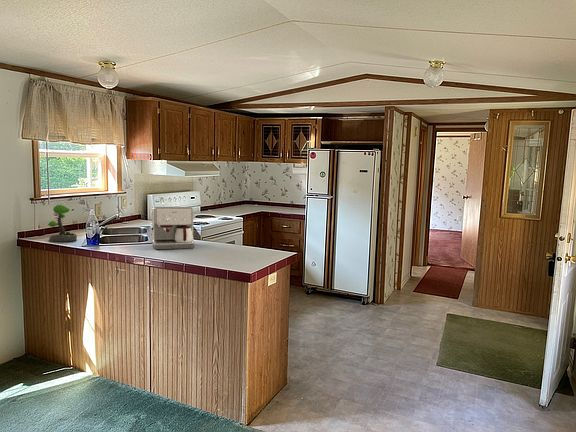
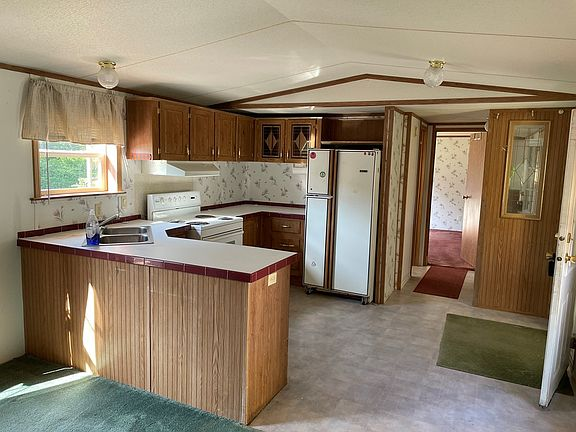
- coffee maker (173, 227)
- plant (61, 223)
